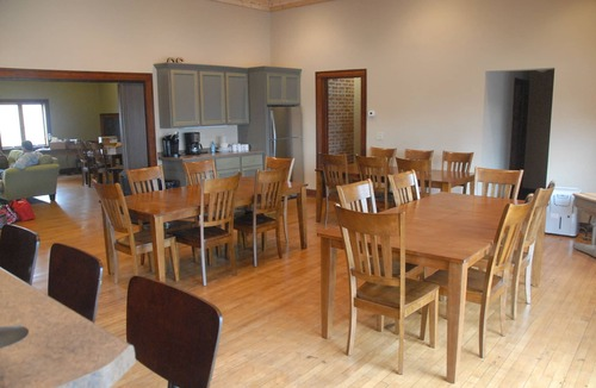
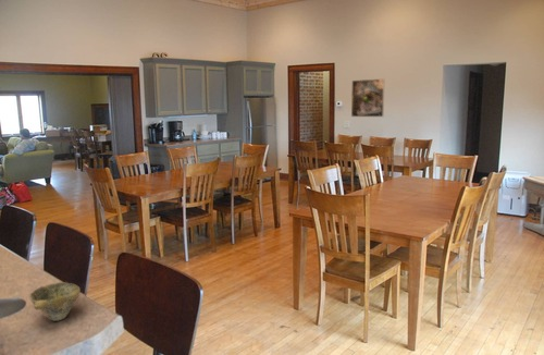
+ ceramic bowl (55, 304)
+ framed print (367, 98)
